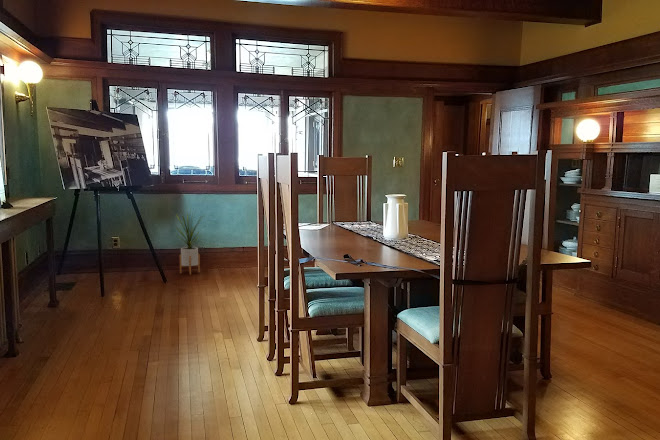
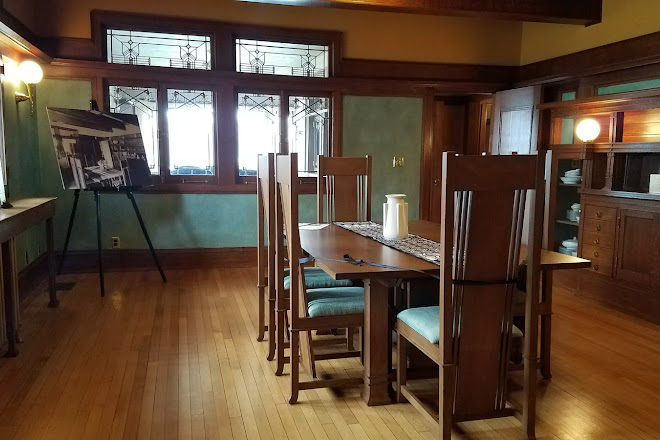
- house plant (189, 240)
